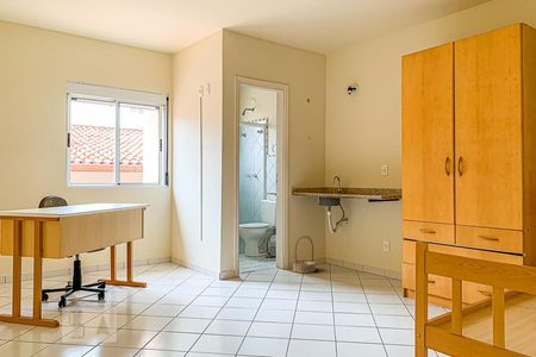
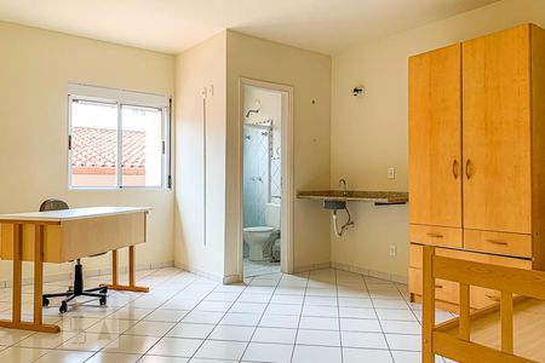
- basket (304, 261)
